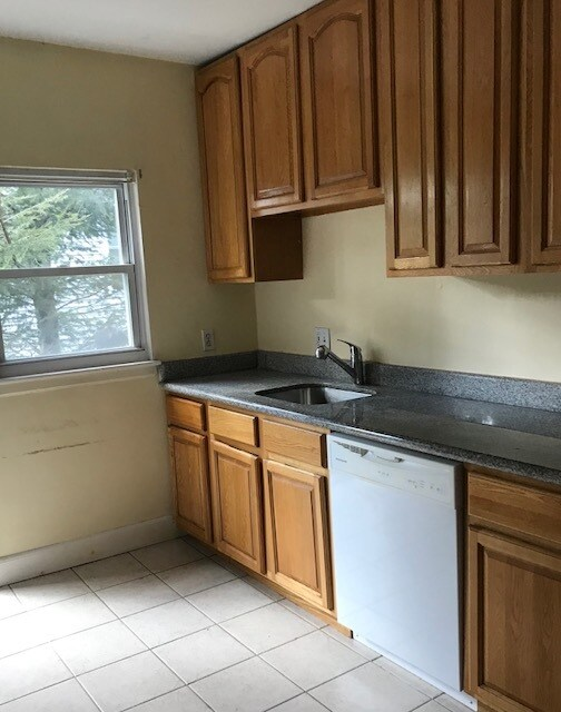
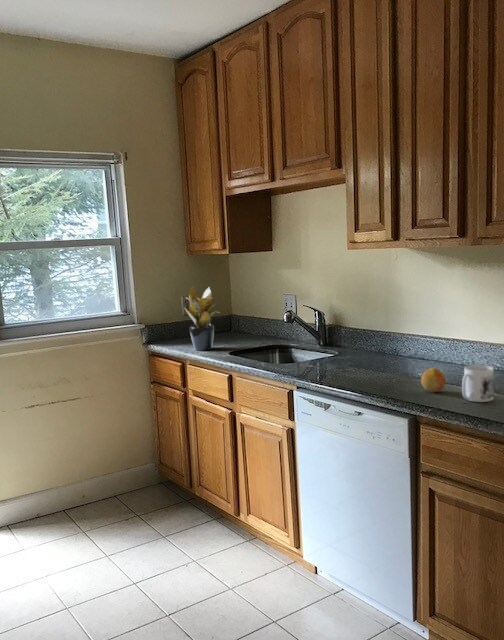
+ mug (475, 384)
+ potted plant (202, 315)
+ fruit (433, 379)
